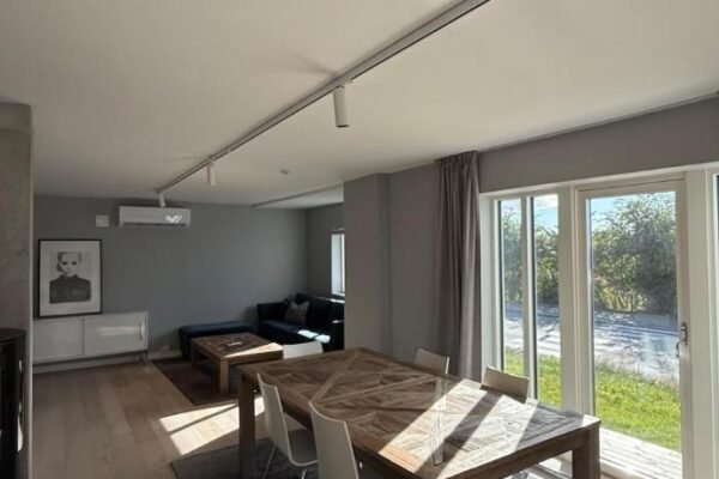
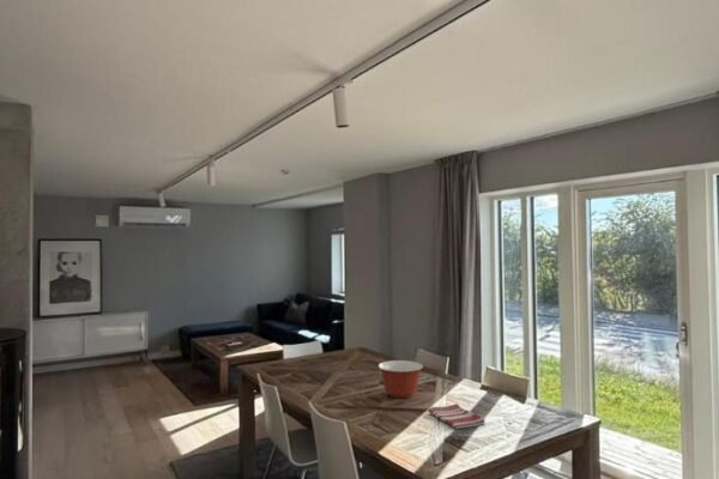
+ mixing bowl (400, 380)
+ dish towel (455, 416)
